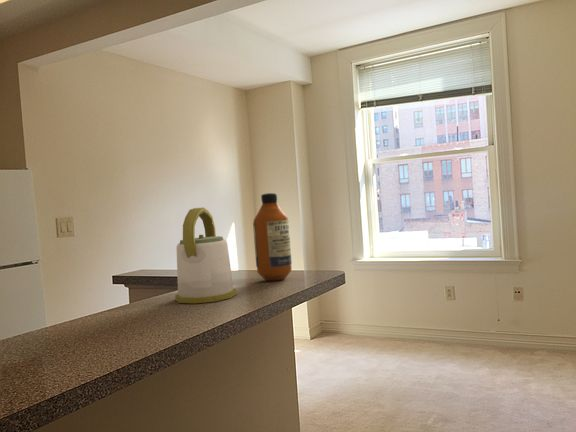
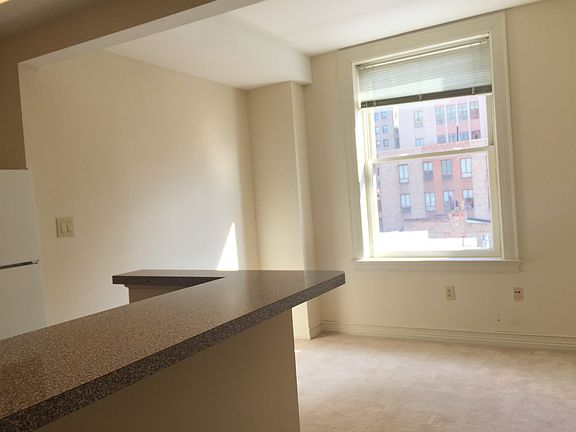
- bottle (272, 236)
- kettle (204, 251)
